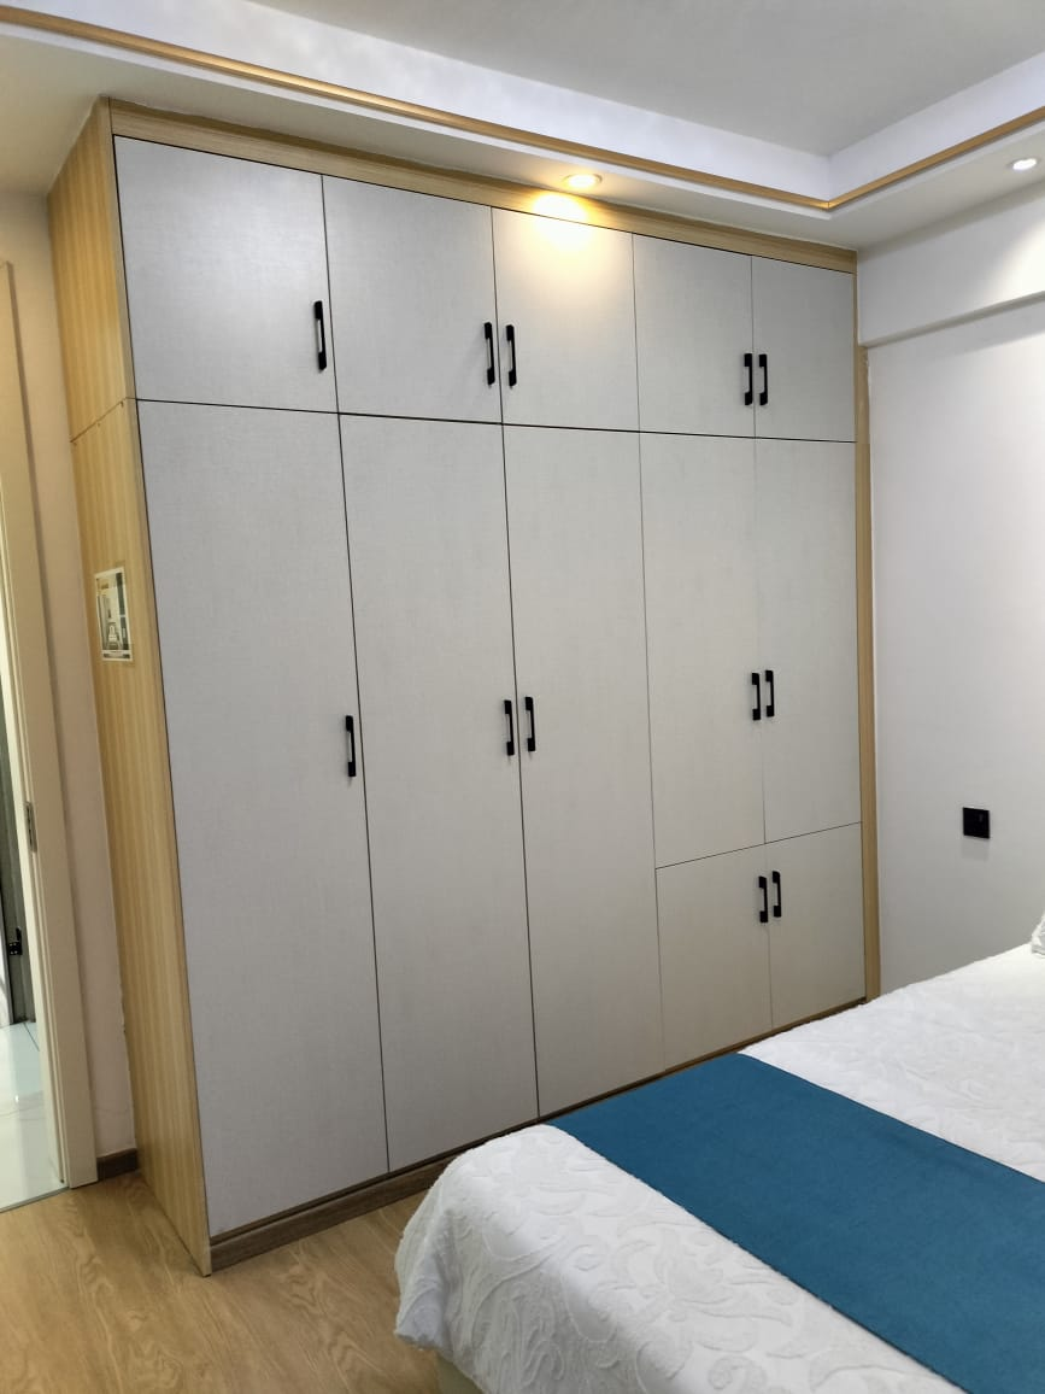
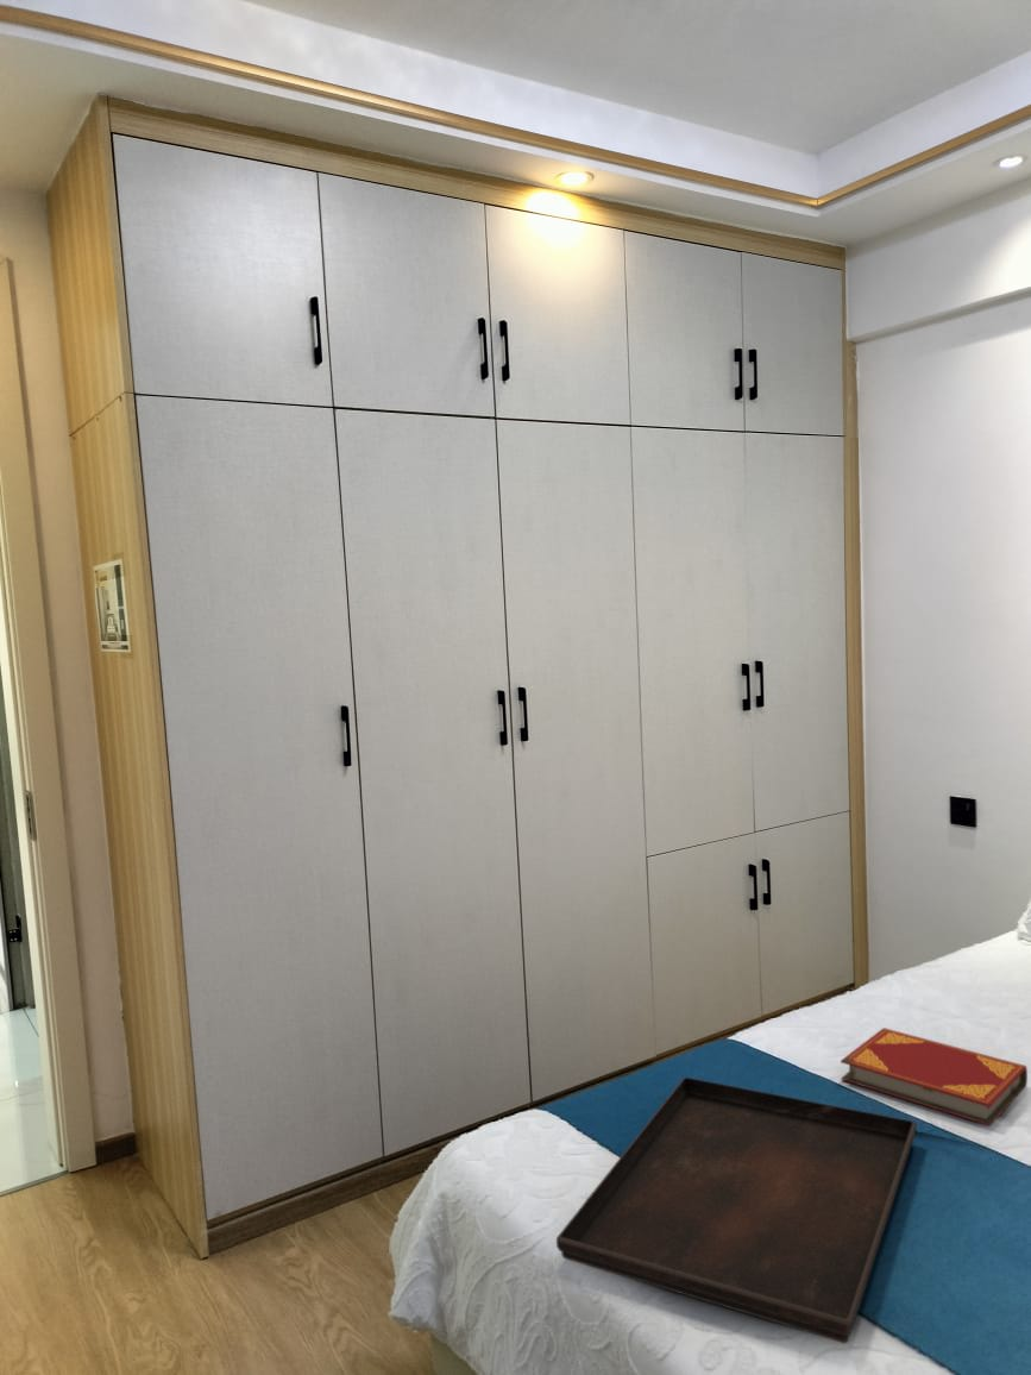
+ hardback book (932, 1072)
+ serving tray (750, 1186)
